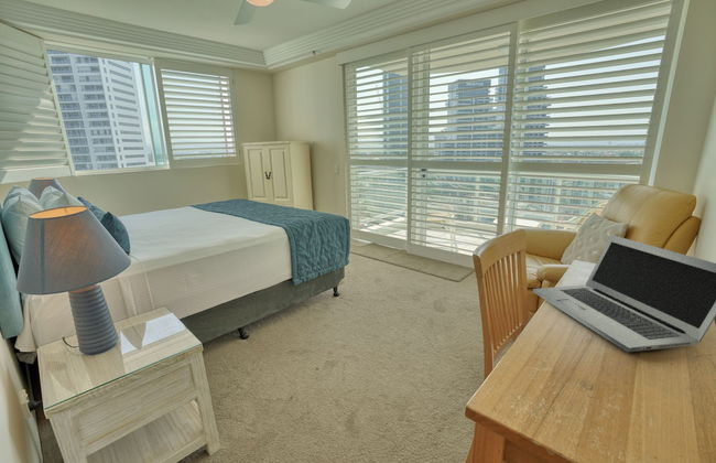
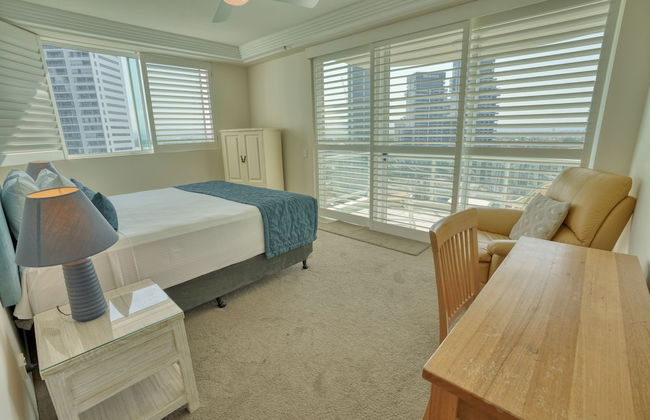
- laptop (618, 283)
